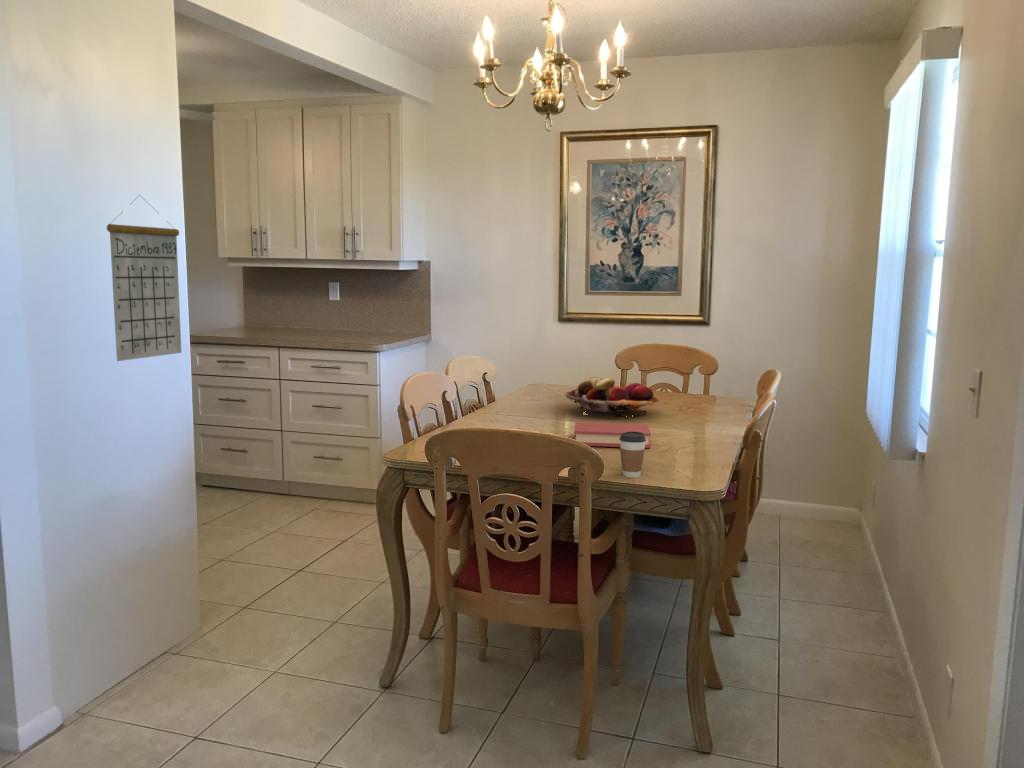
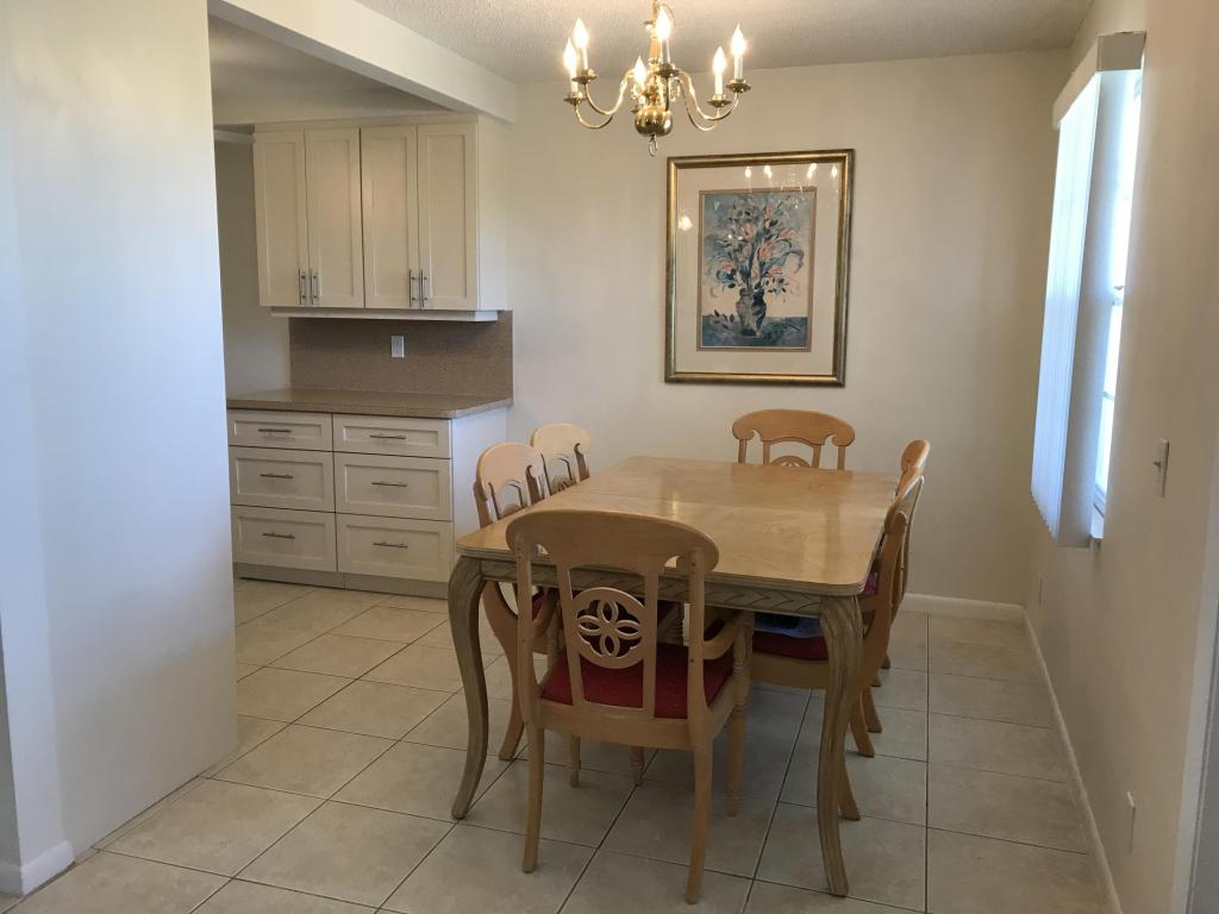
- coffee cup (632, 454)
- fruit basket (611, 395)
- book (611, 434)
- calendar (146, 276)
